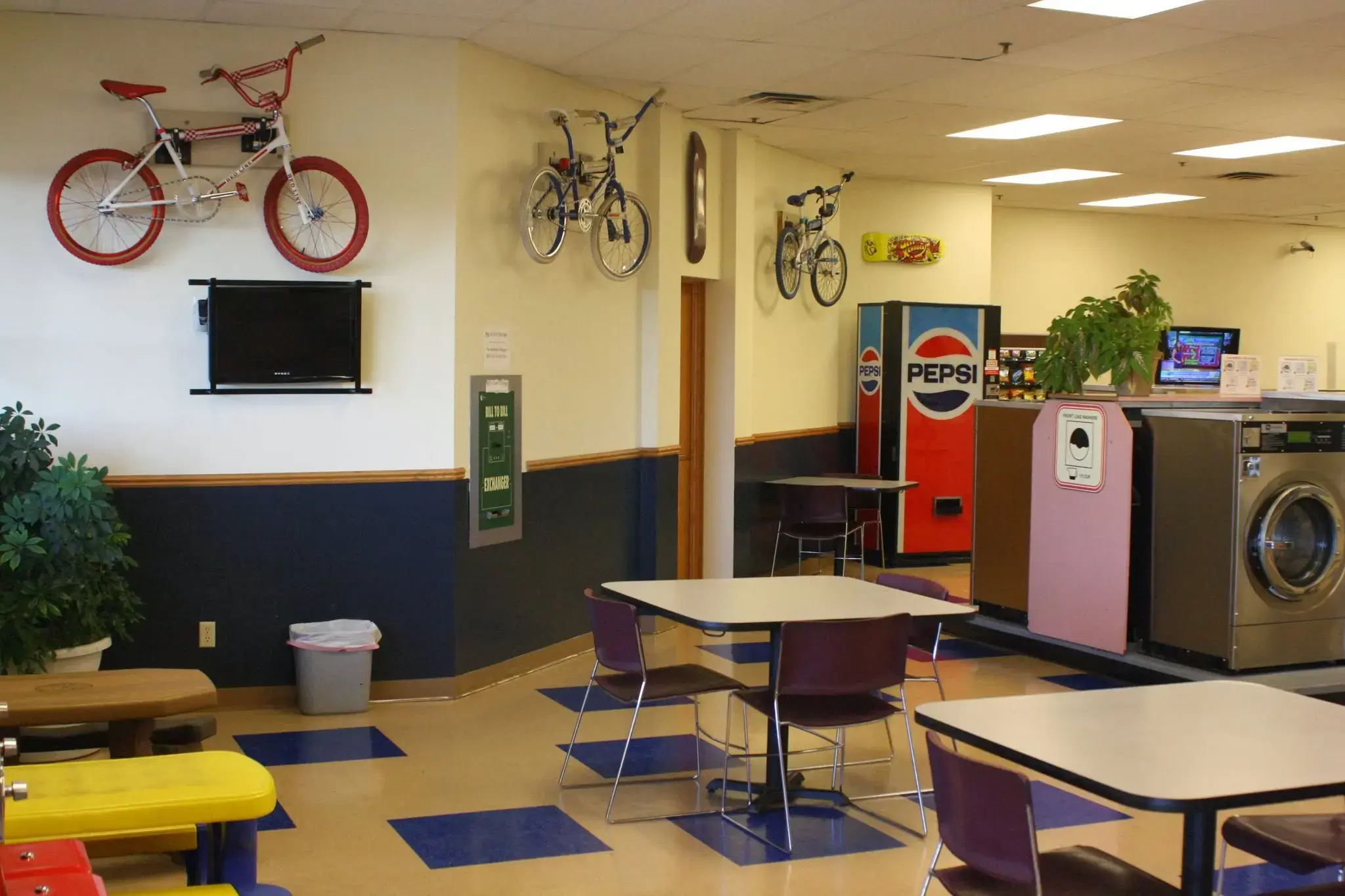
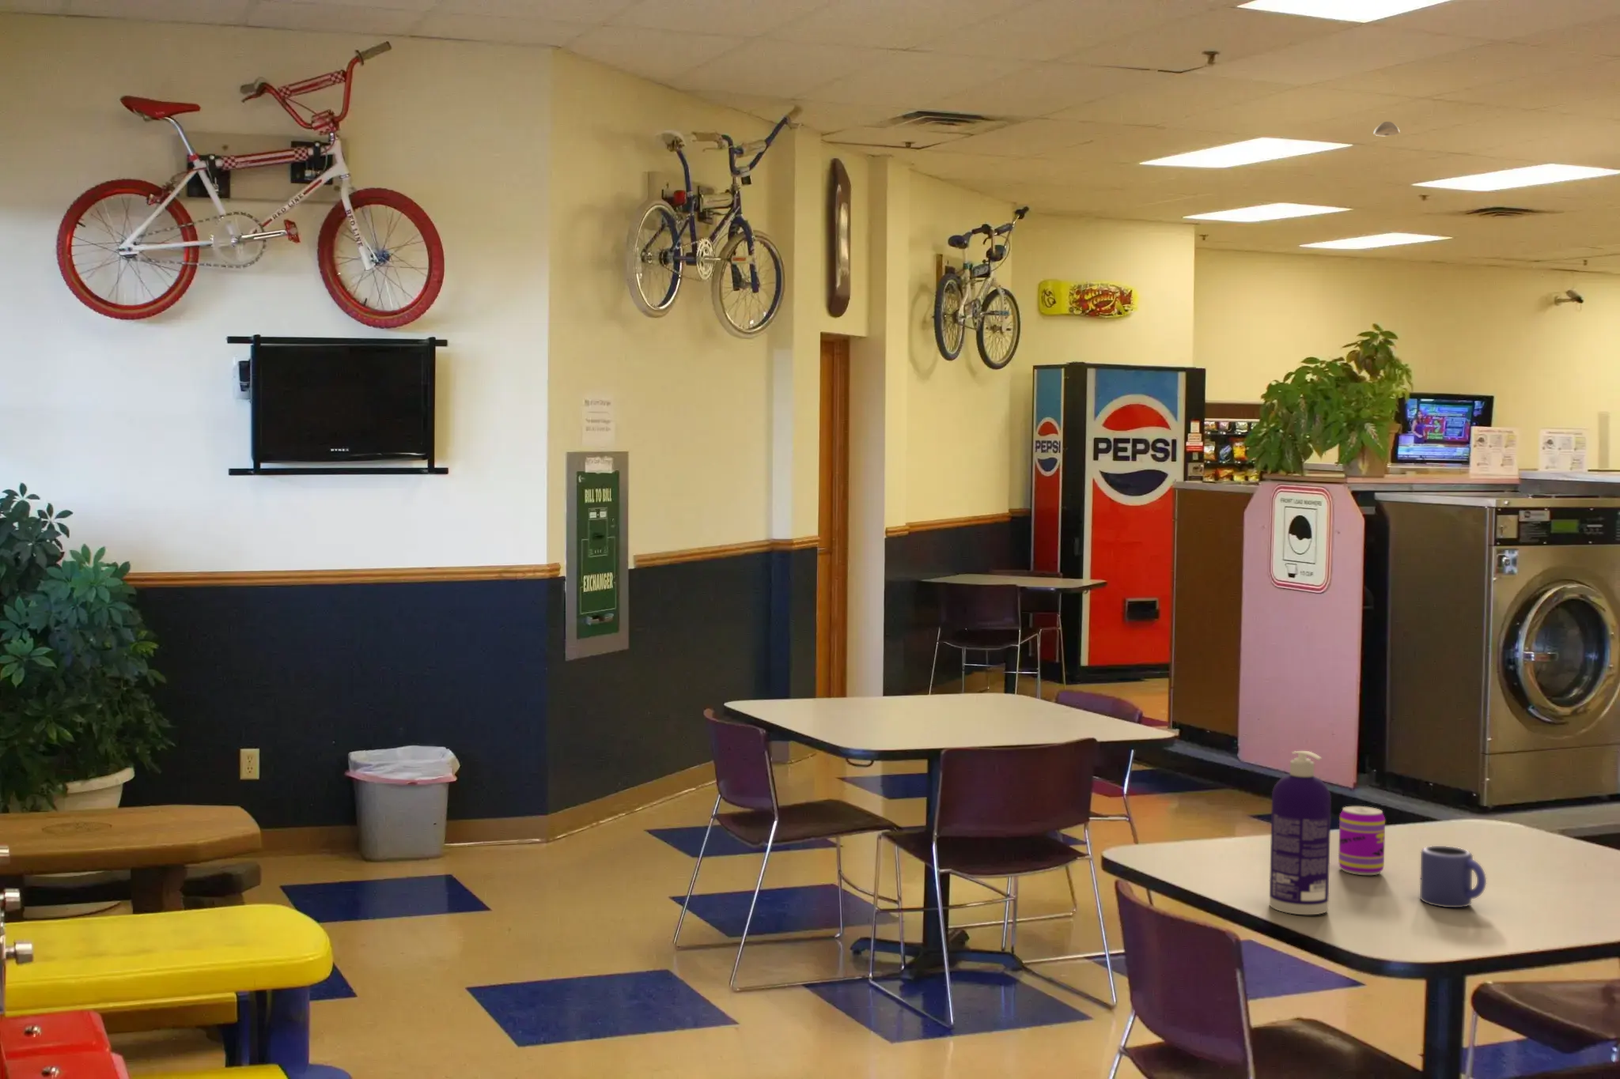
+ mug (1454, 878)
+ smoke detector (1386, 128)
+ beverage can (1361, 841)
+ spray bottle (1300, 830)
